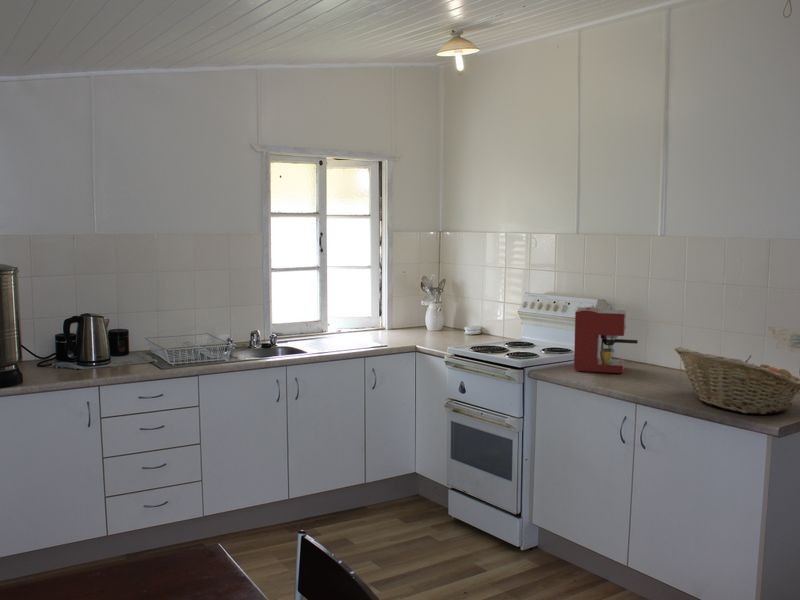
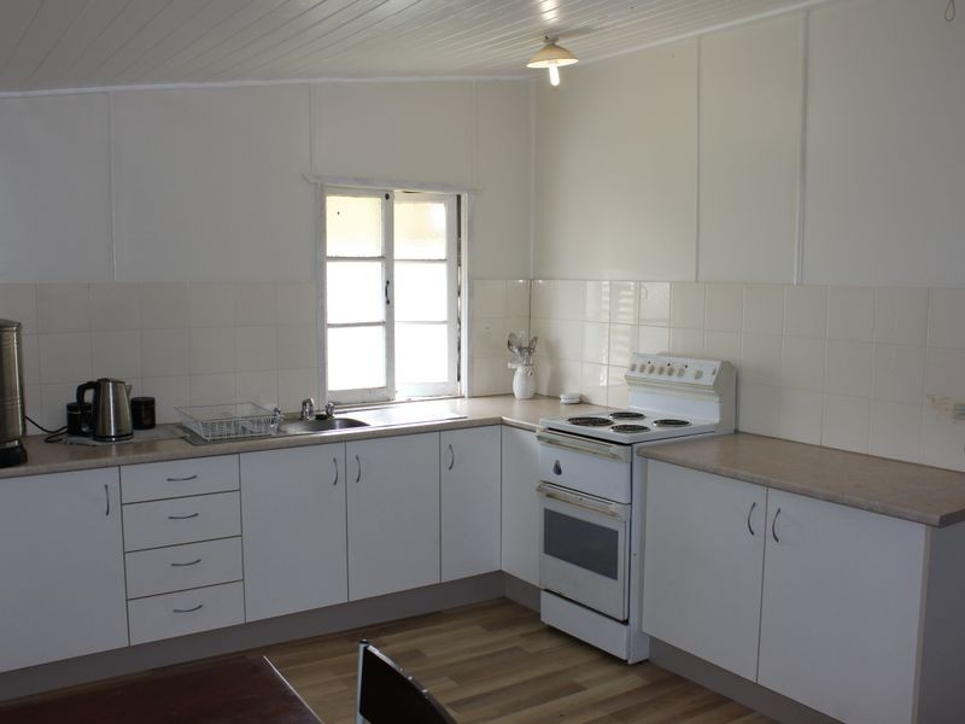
- fruit basket (736, 376)
- coffee maker (598, 339)
